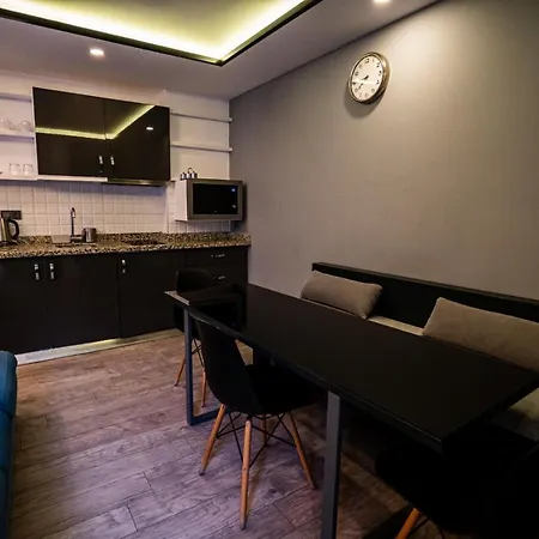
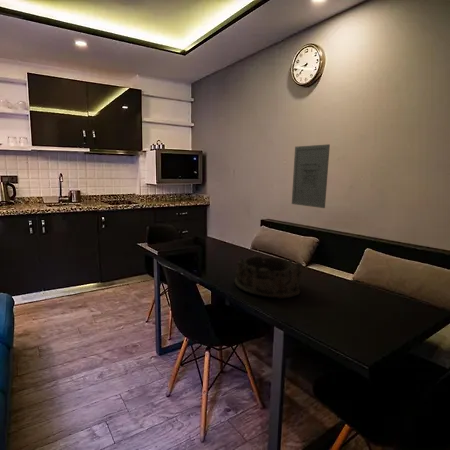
+ wall art (309, 176)
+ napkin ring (267, 272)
